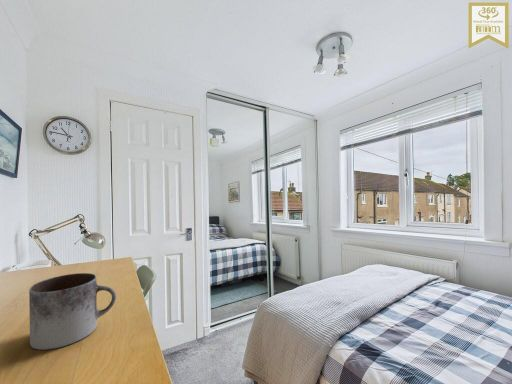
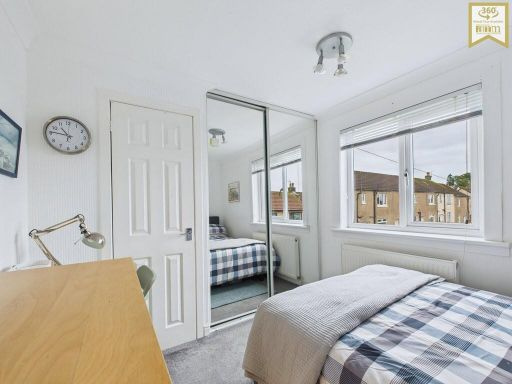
- mug (75, 304)
